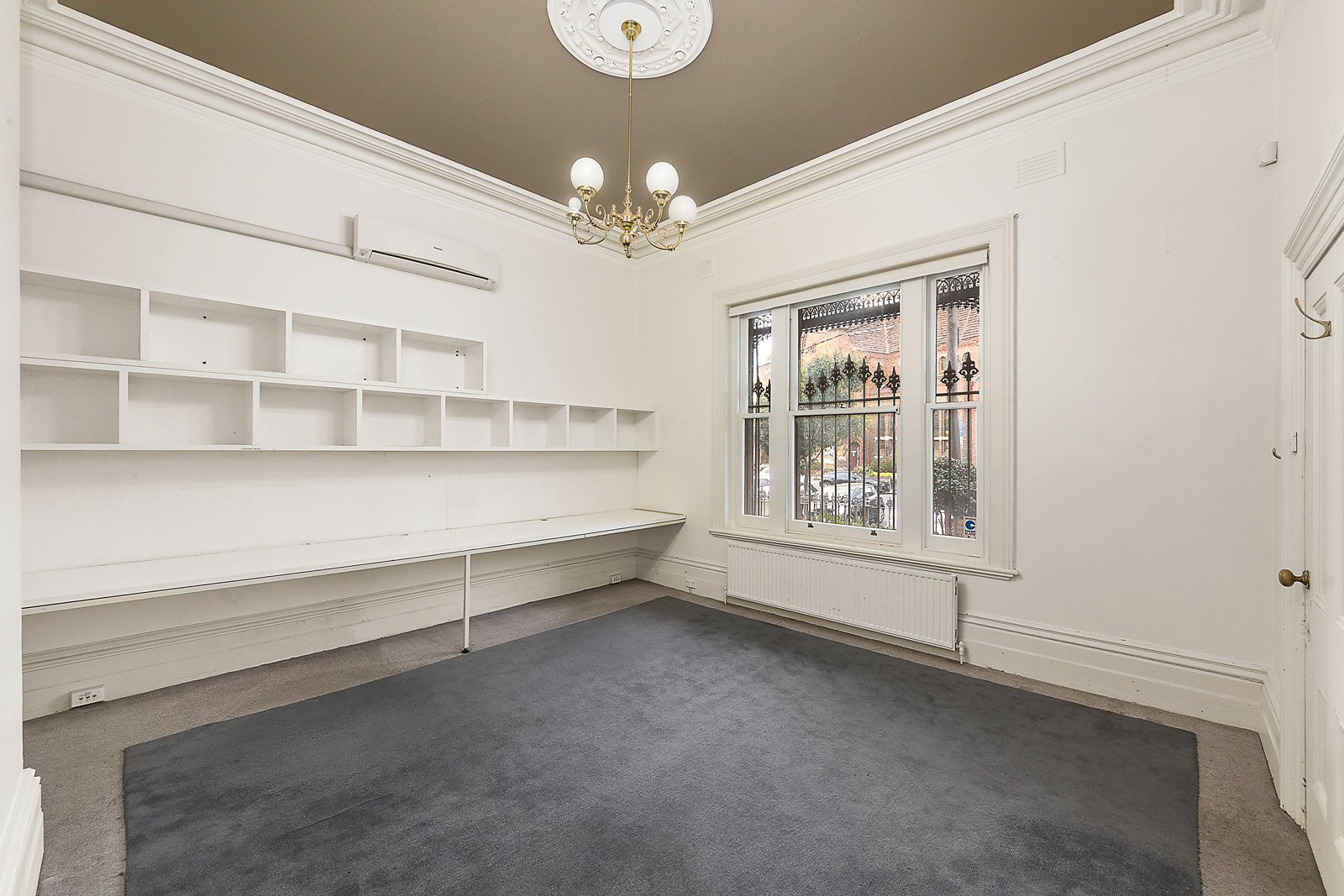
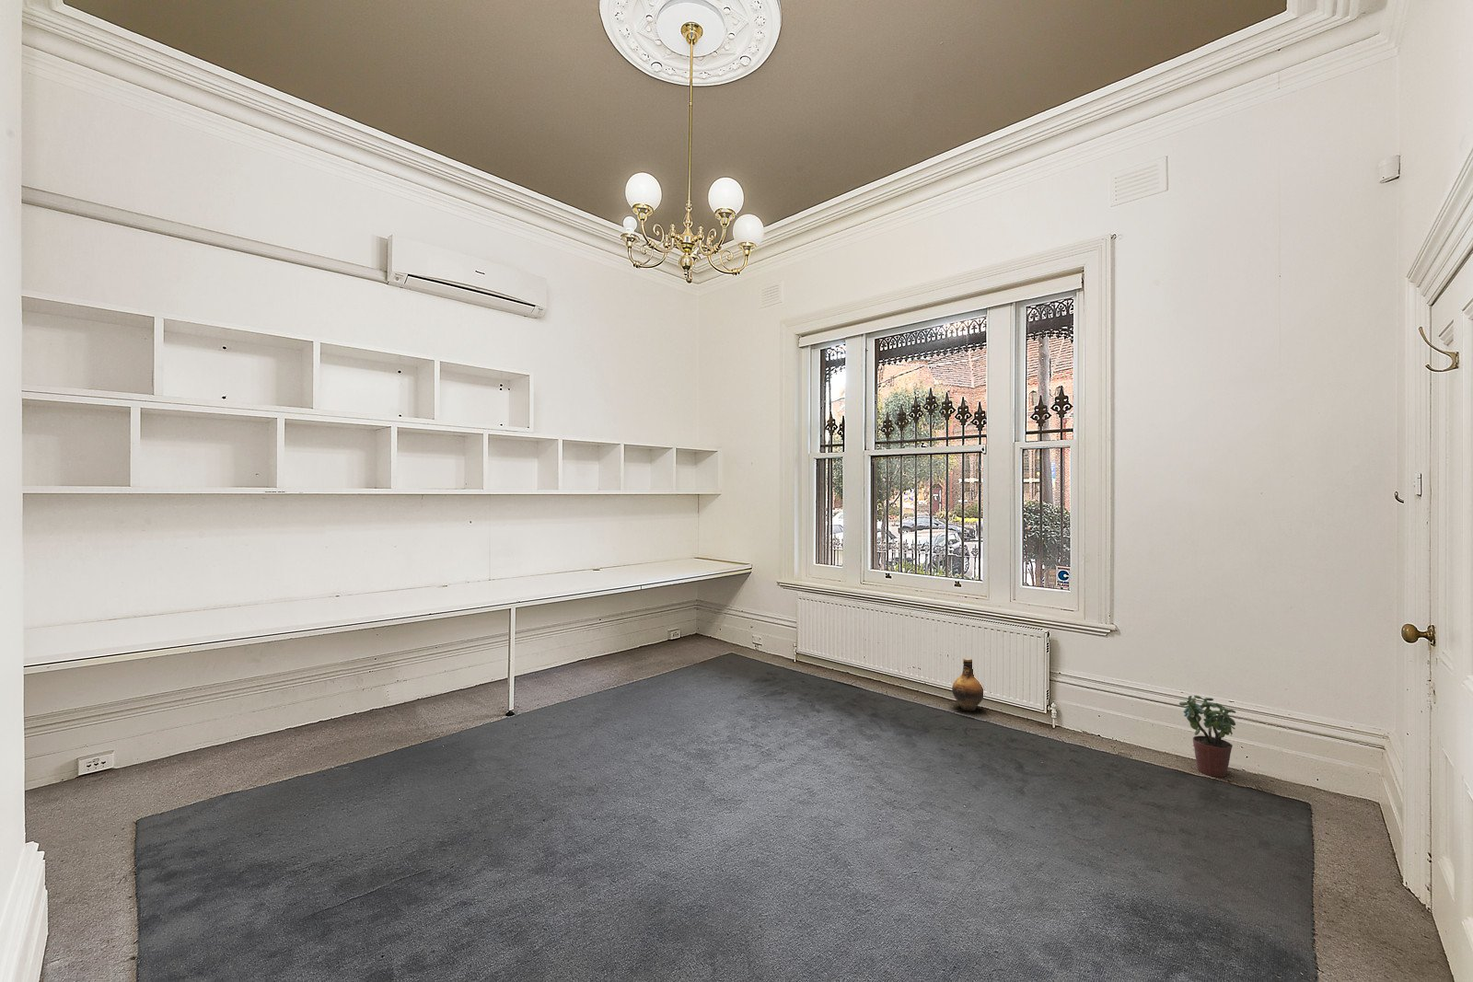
+ potted plant (1209, 732)
+ ceramic jug (968, 683)
